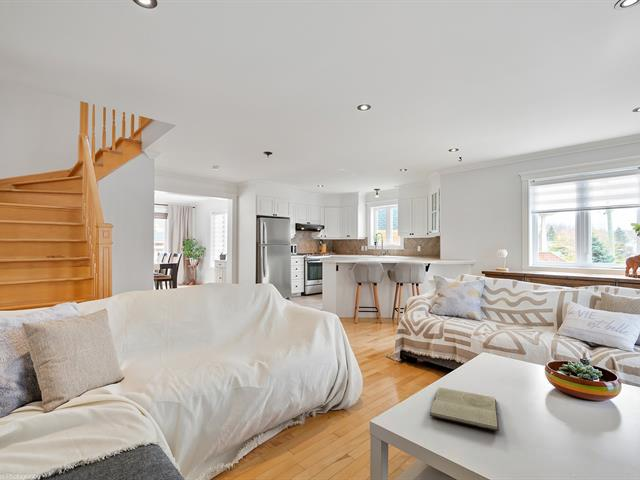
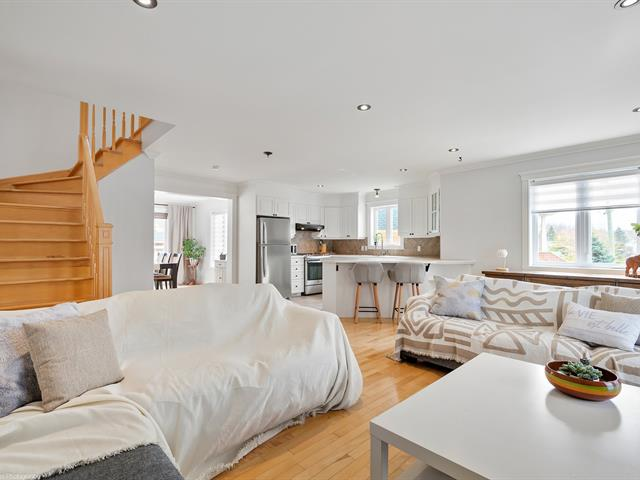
- book (464, 405)
